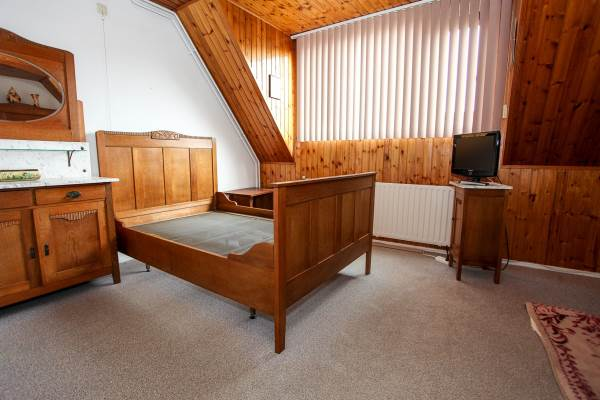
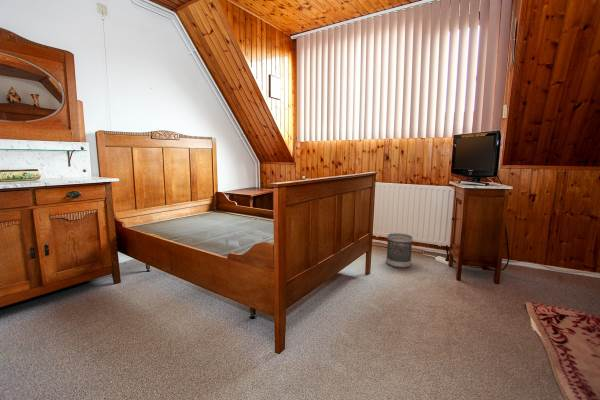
+ wastebasket (399, 249)
